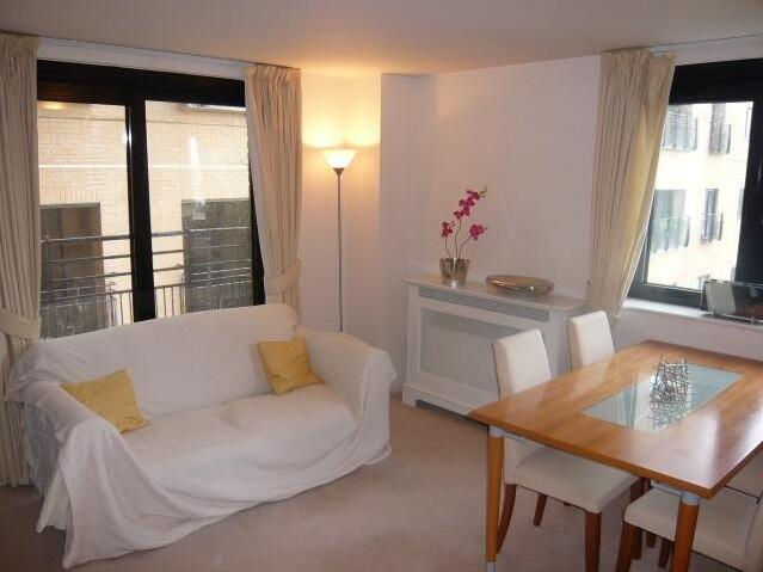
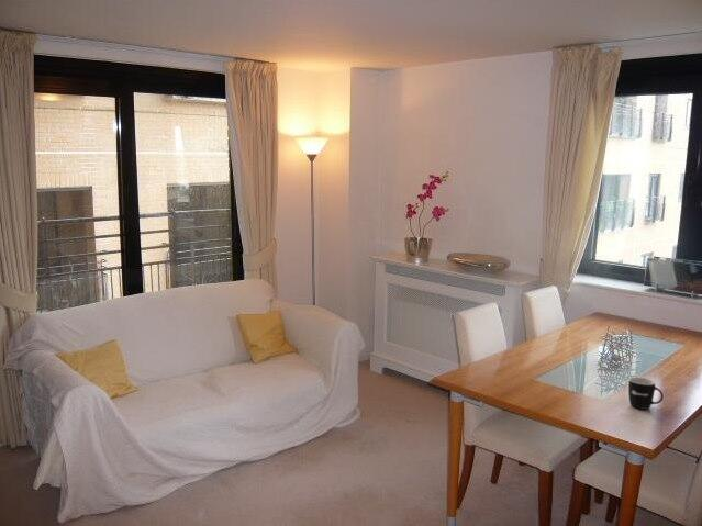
+ mug (645, 394)
